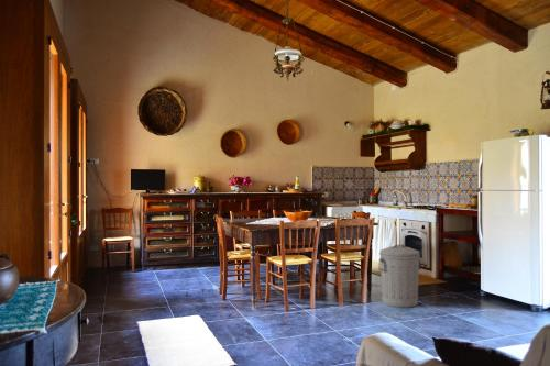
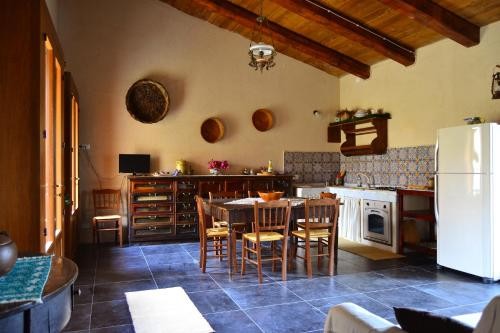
- trash can (399, 274)
